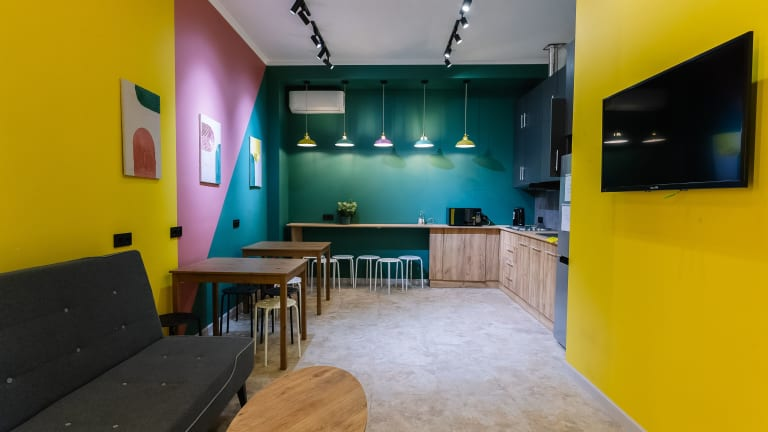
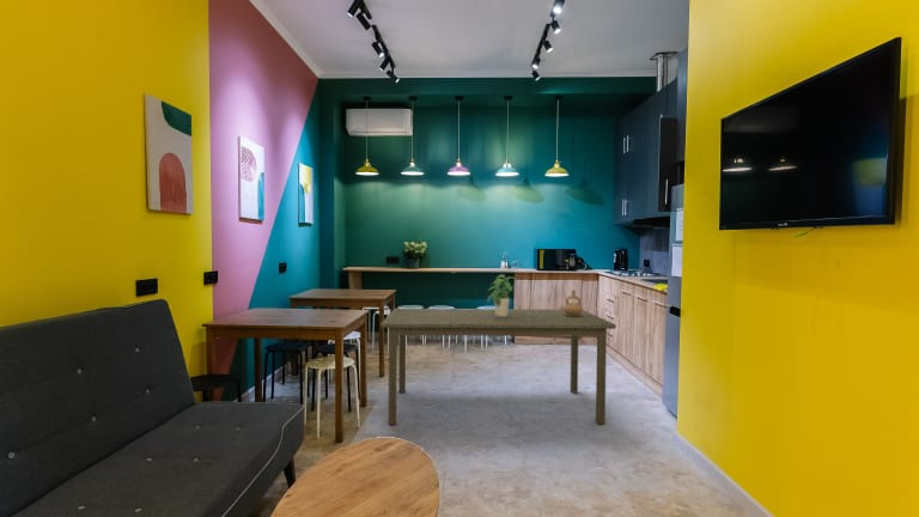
+ ceramic jug (572, 303)
+ potted plant (501, 294)
+ dining table (493, 335)
